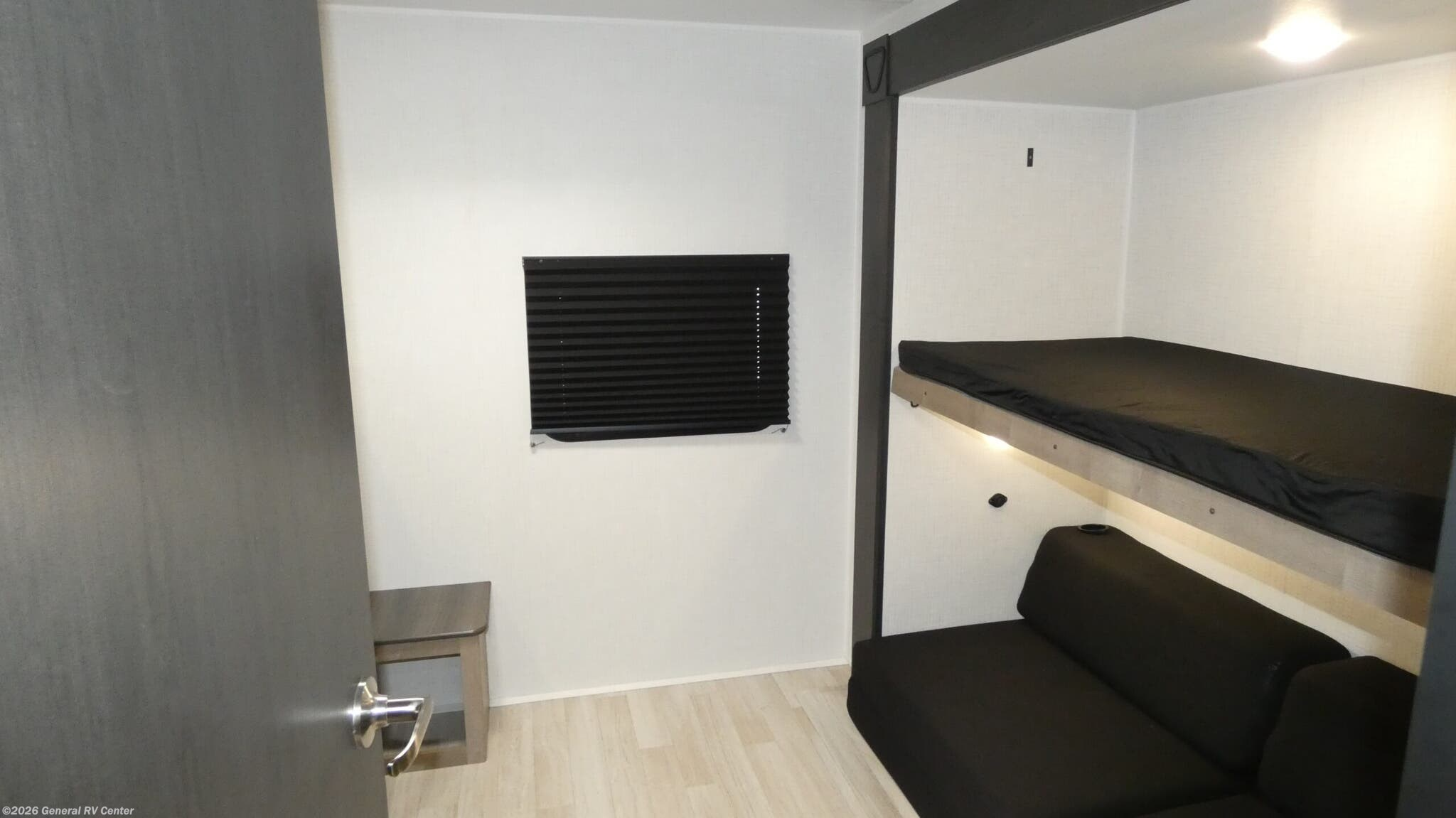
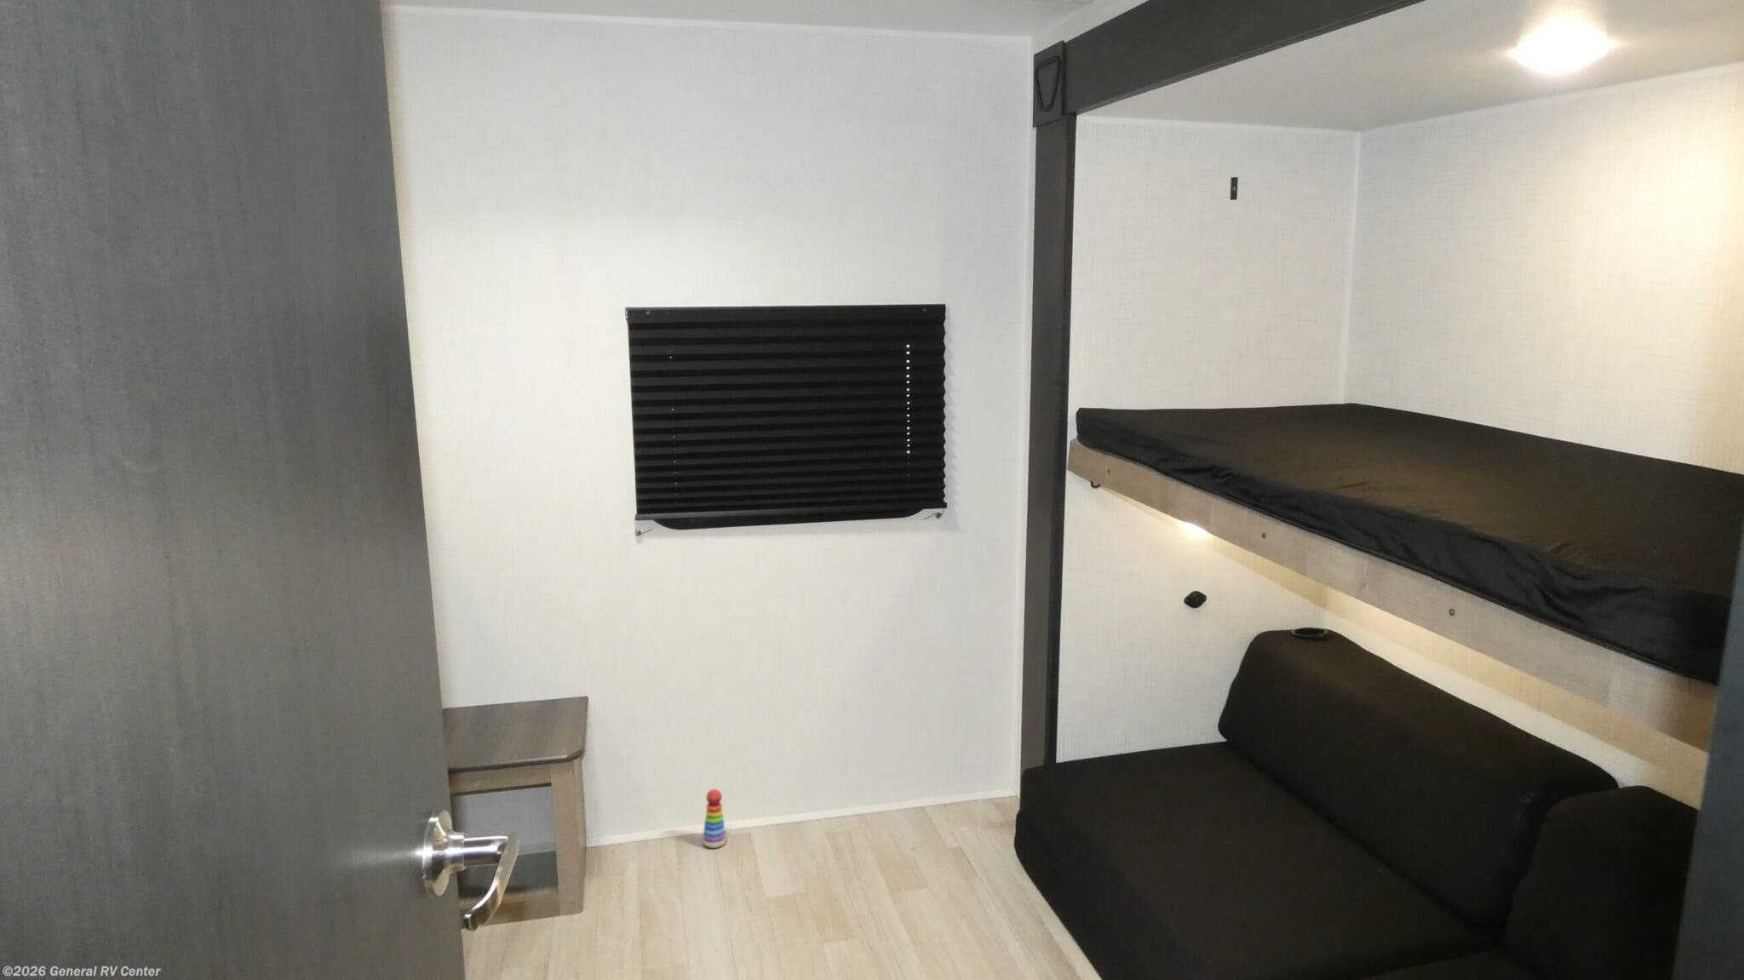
+ stacking toy (714, 816)
